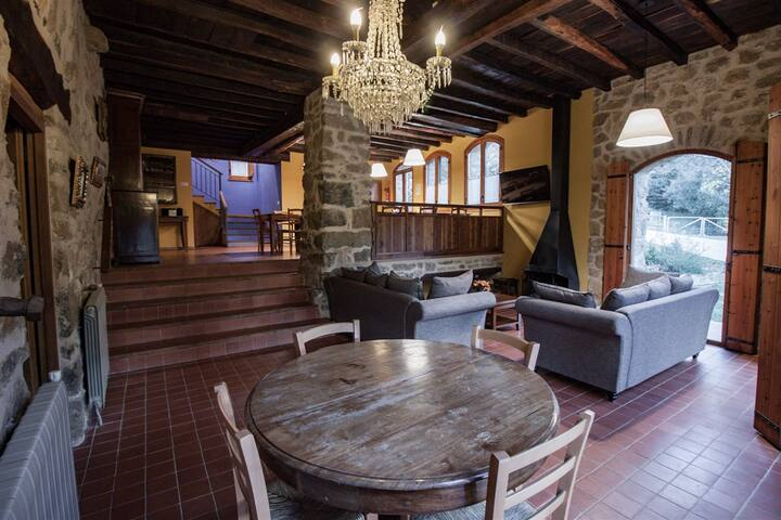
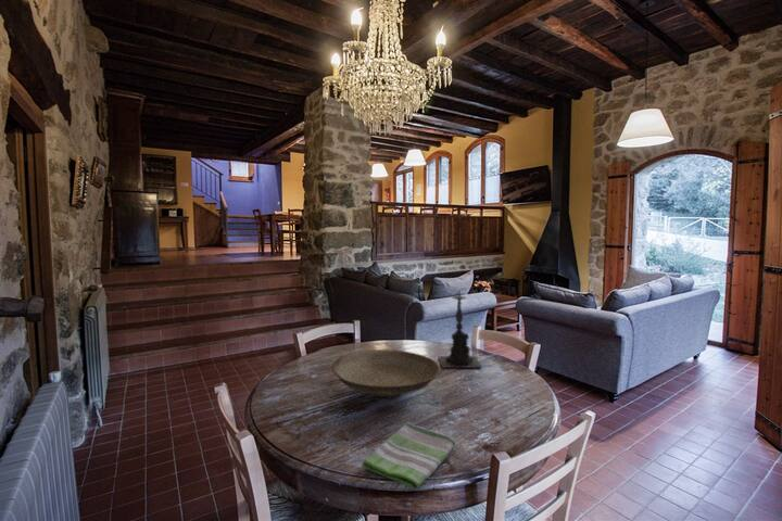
+ candle holder (458, 323)
+ dish towel (411, 450)
+ decorative bowl (386, 378)
